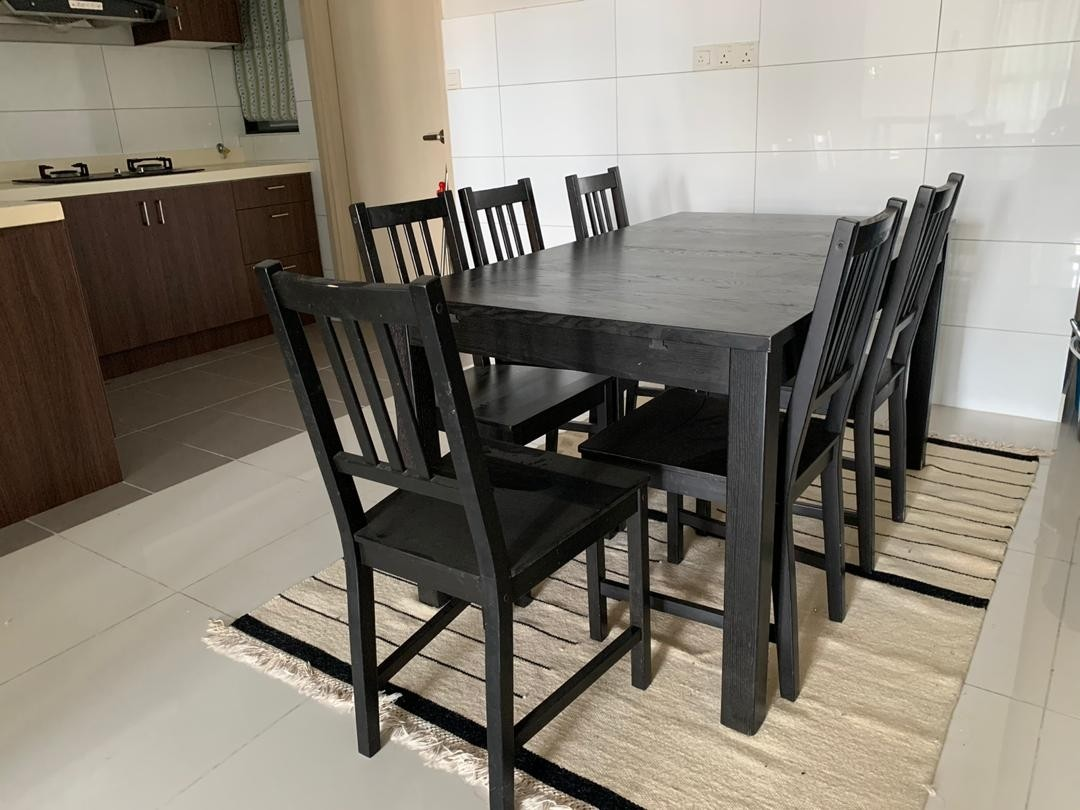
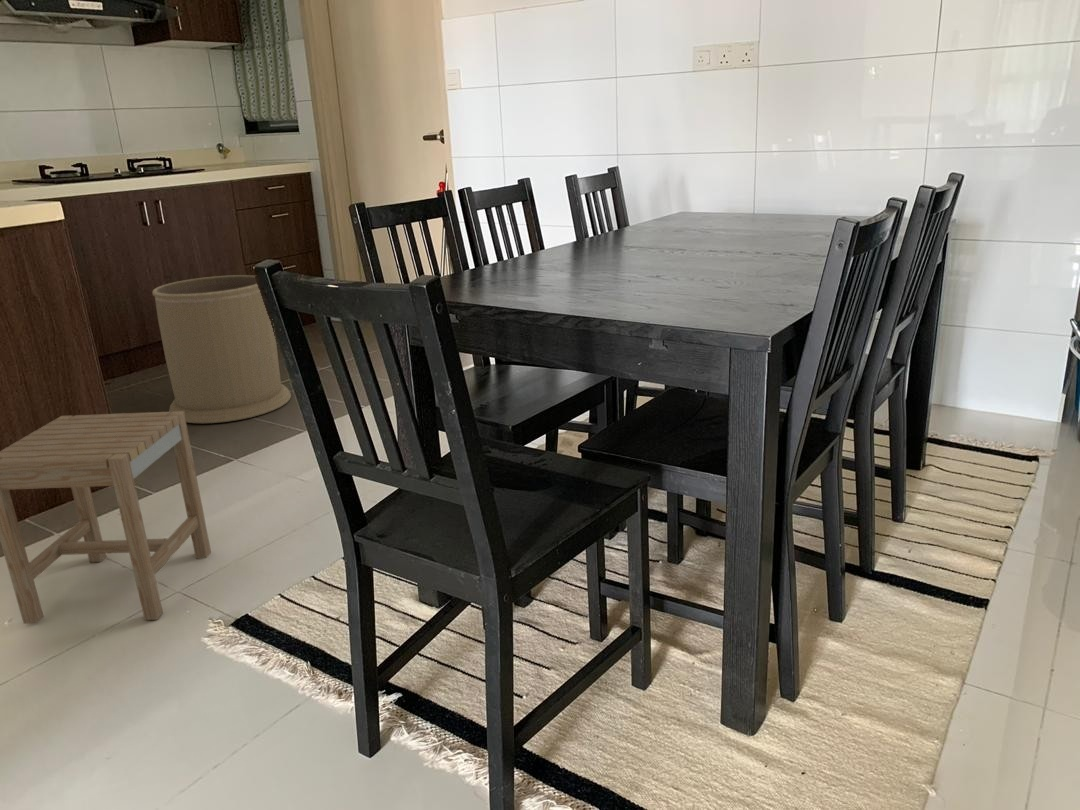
+ trash can (221, 345)
+ stool (96, 515)
